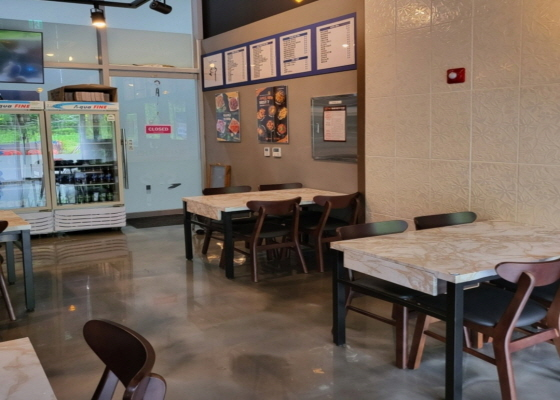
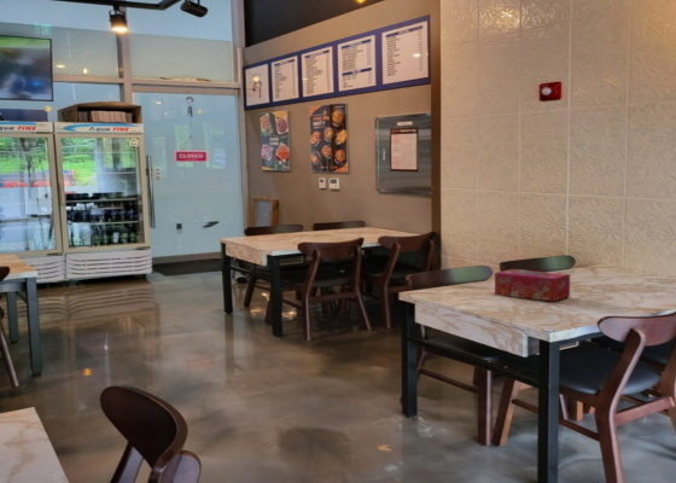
+ tissue box (531, 284)
